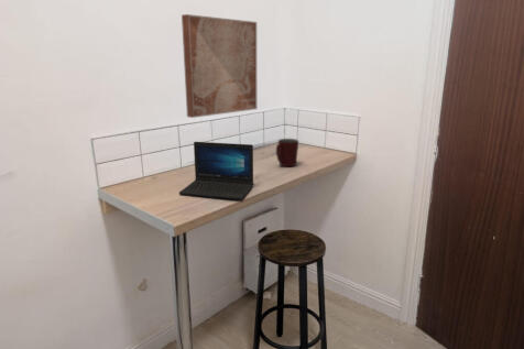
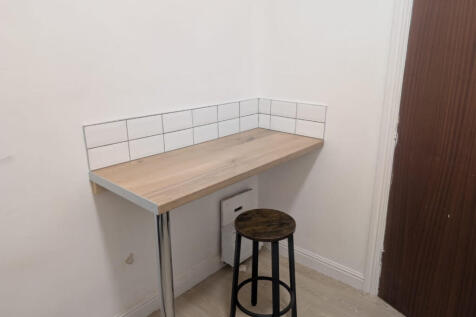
- wall art (223, 67)
- laptop (216, 168)
- mug (285, 153)
